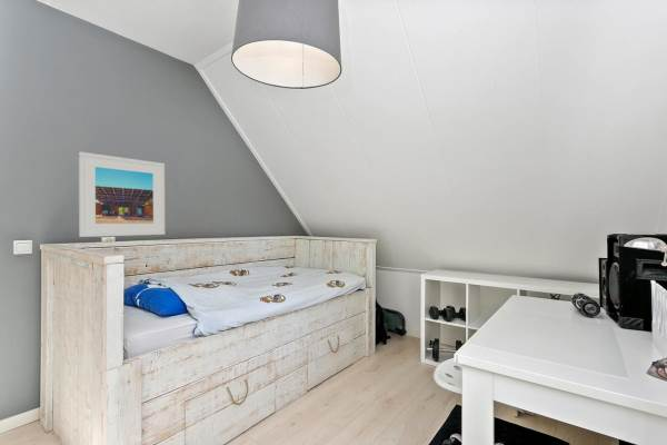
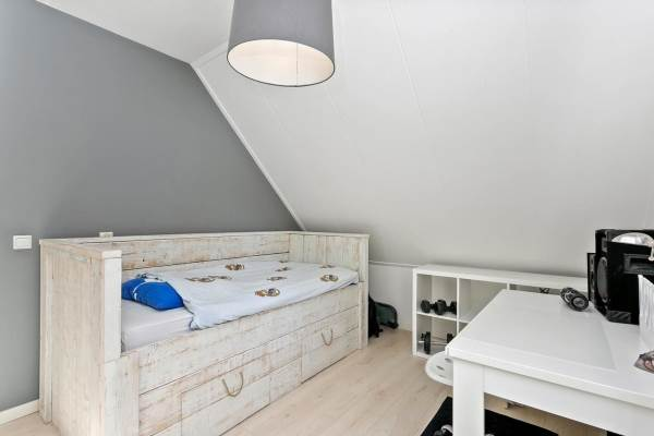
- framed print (126, 197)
